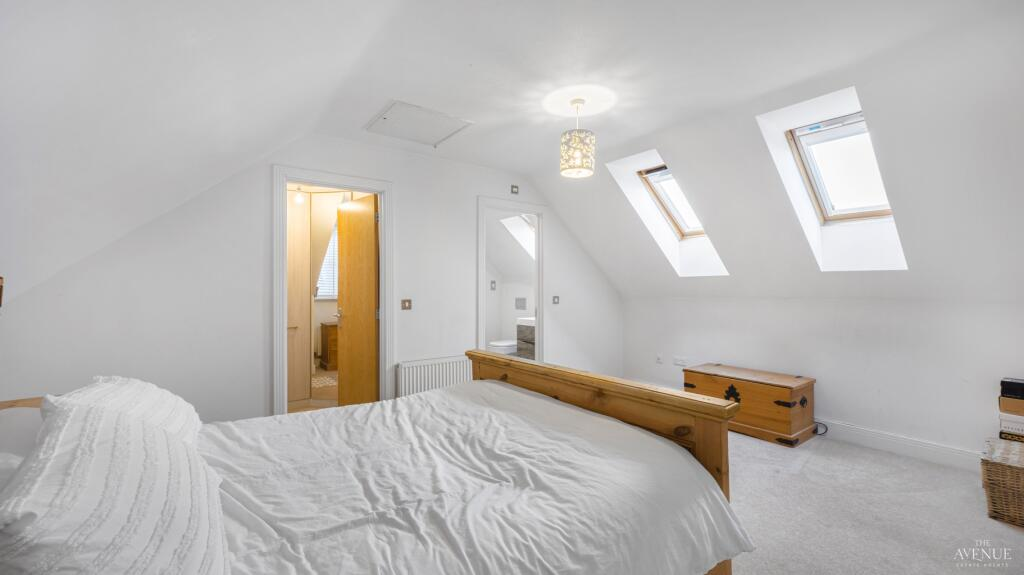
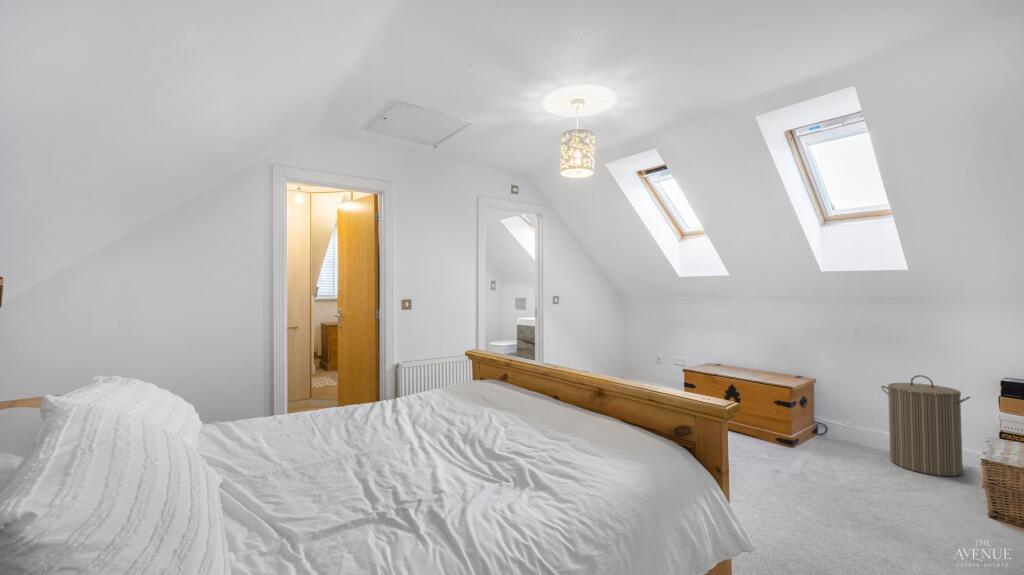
+ laundry hamper (923, 420)
